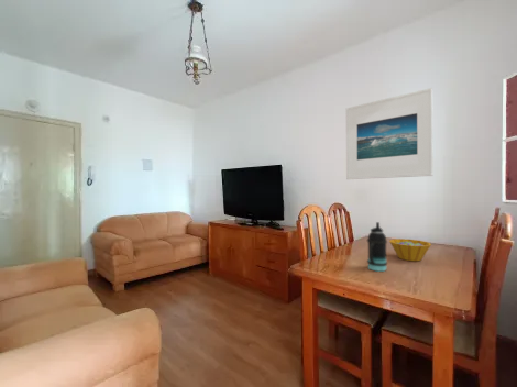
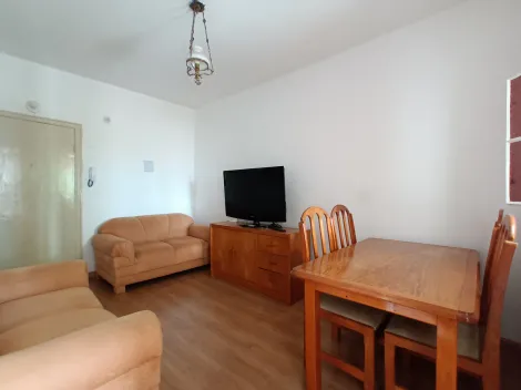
- bottle (375, 245)
- bowl (409, 250)
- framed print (385, 139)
